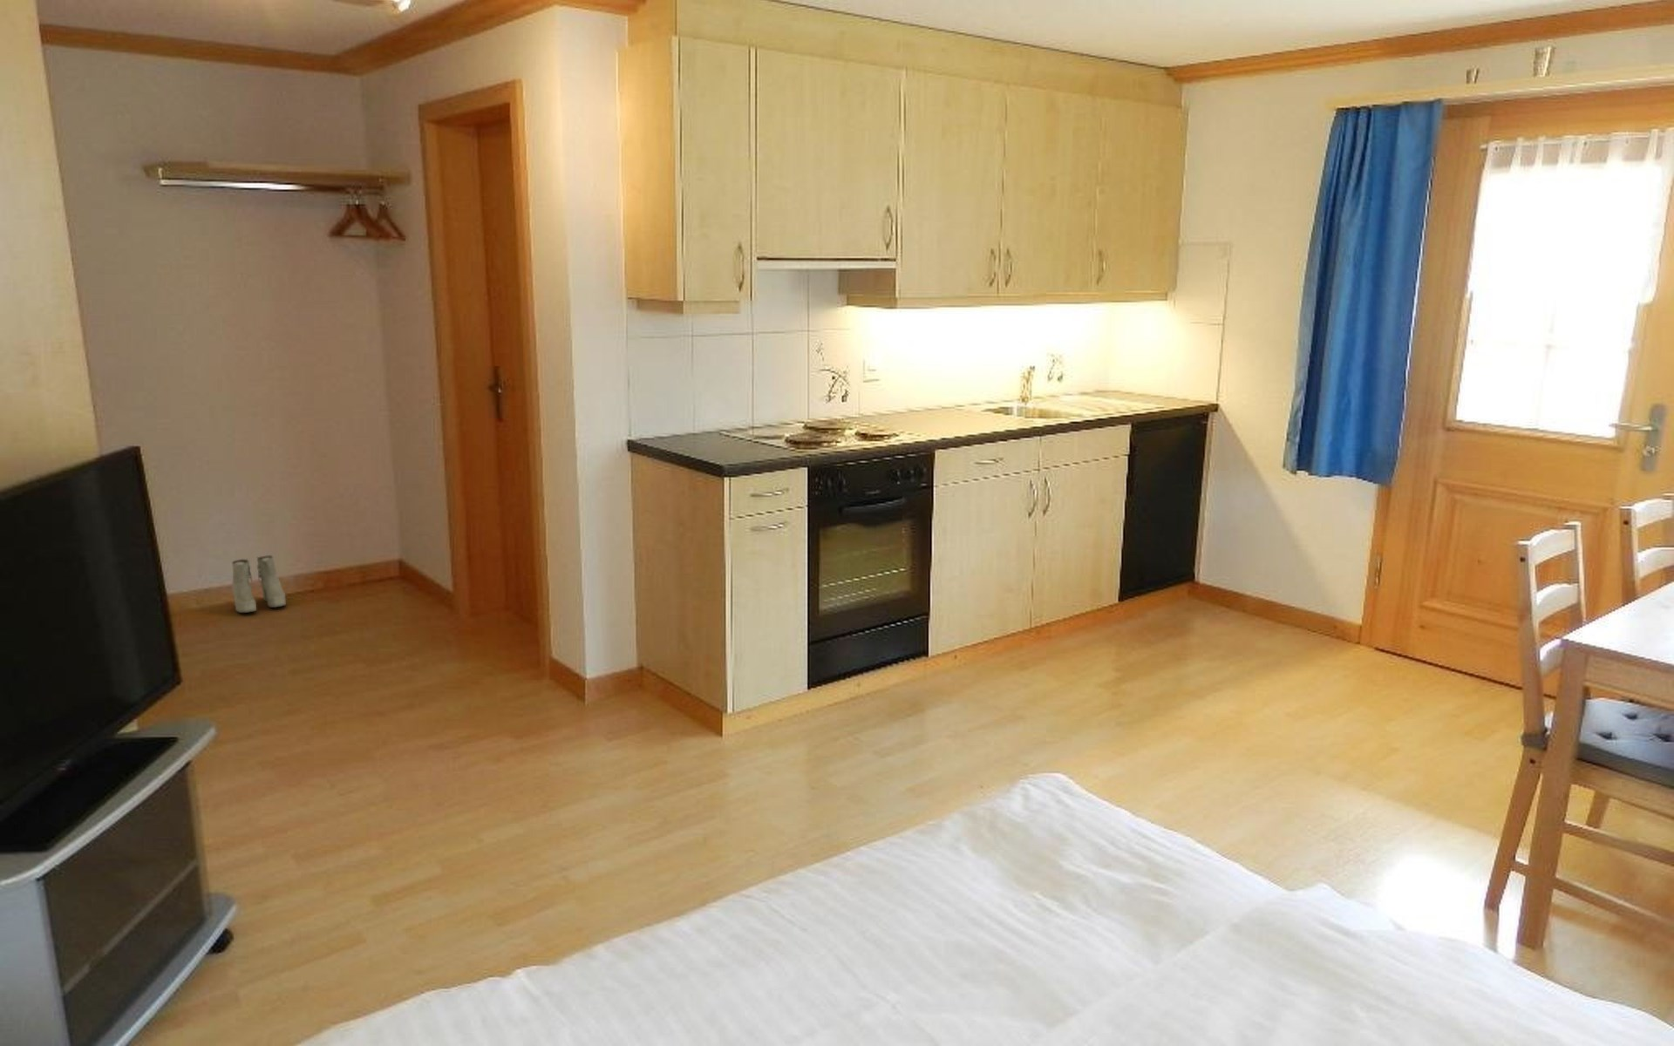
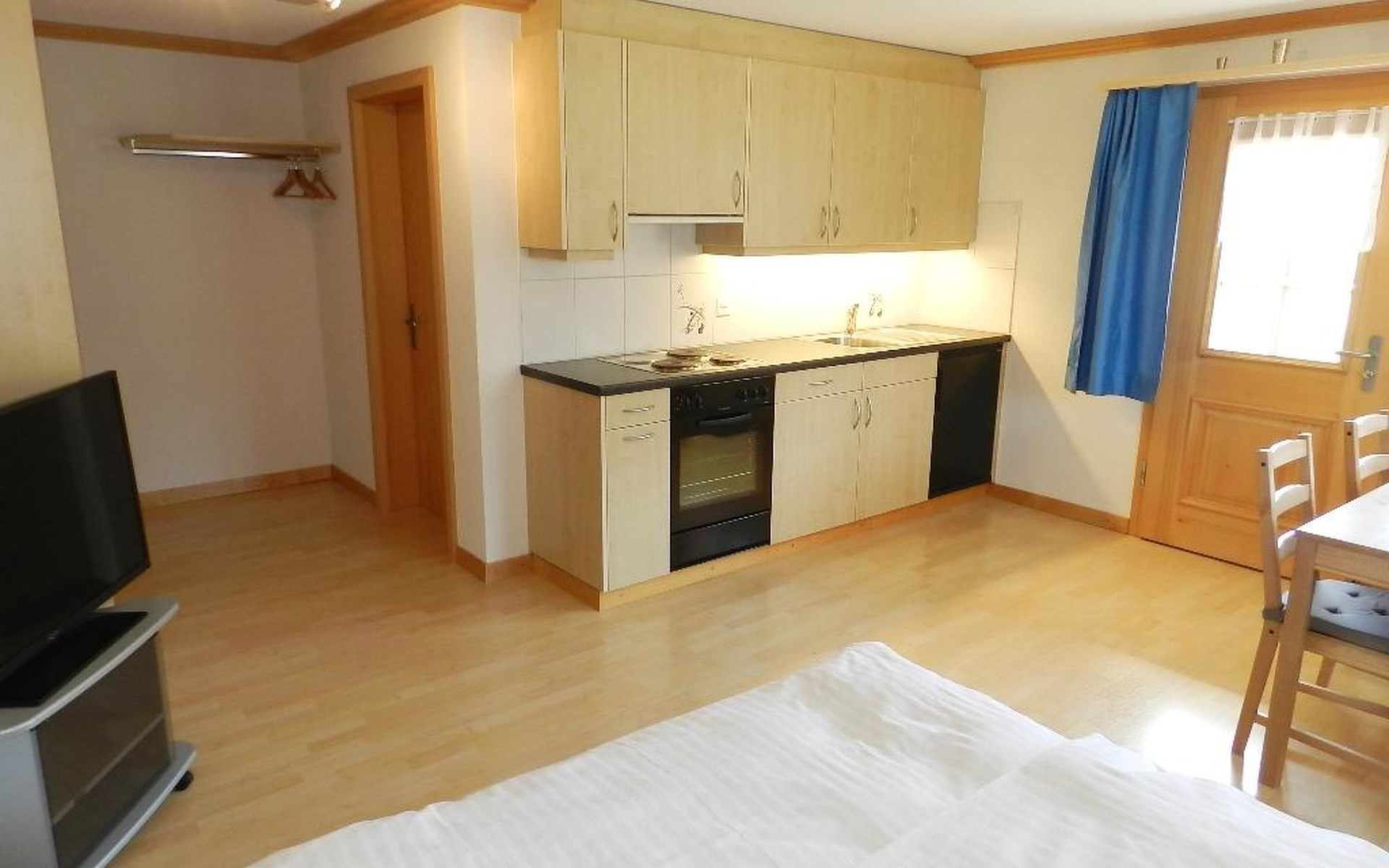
- boots (259, 580)
